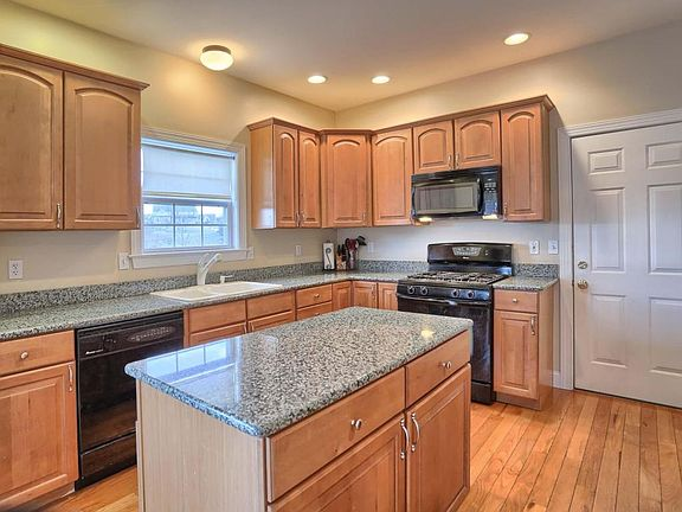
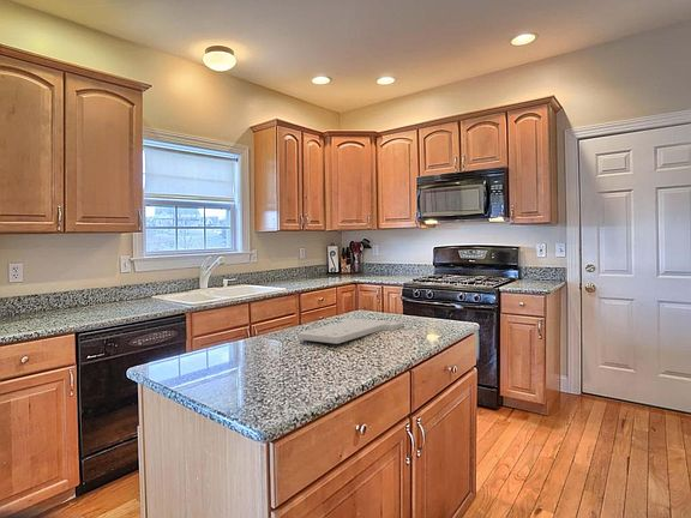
+ cutting board (348, 329)
